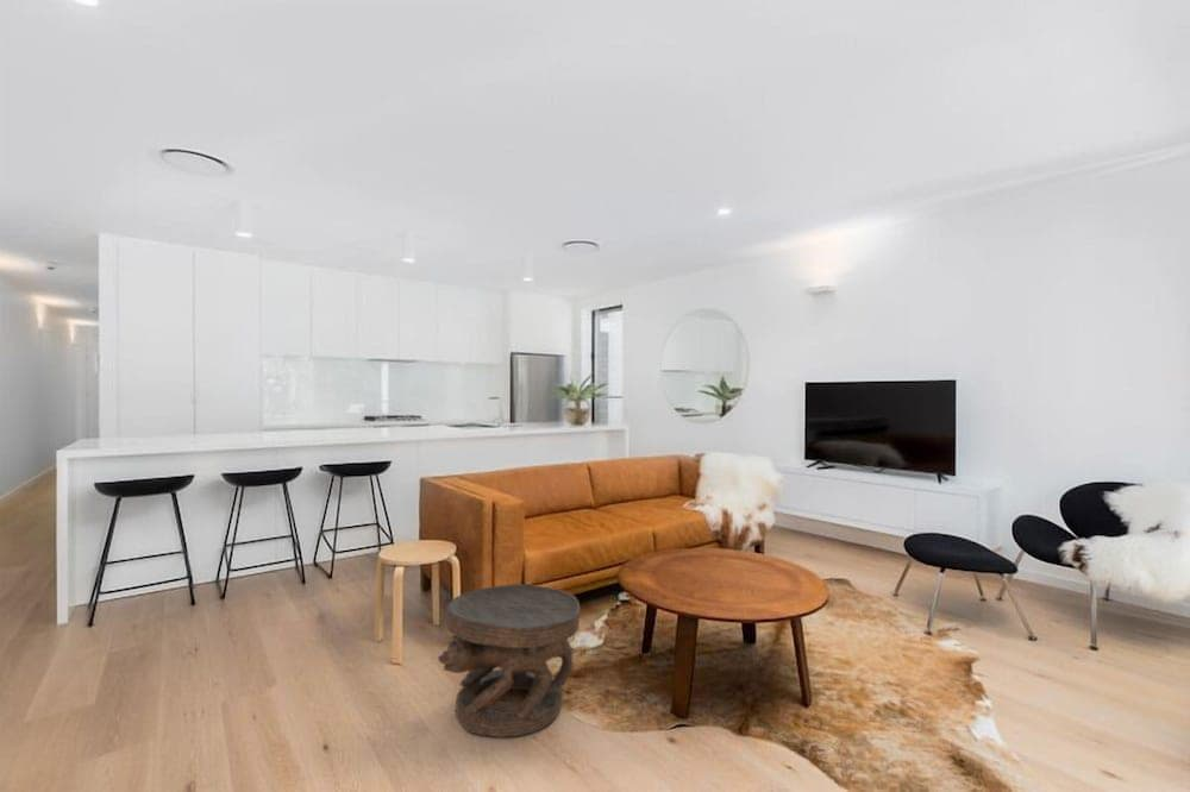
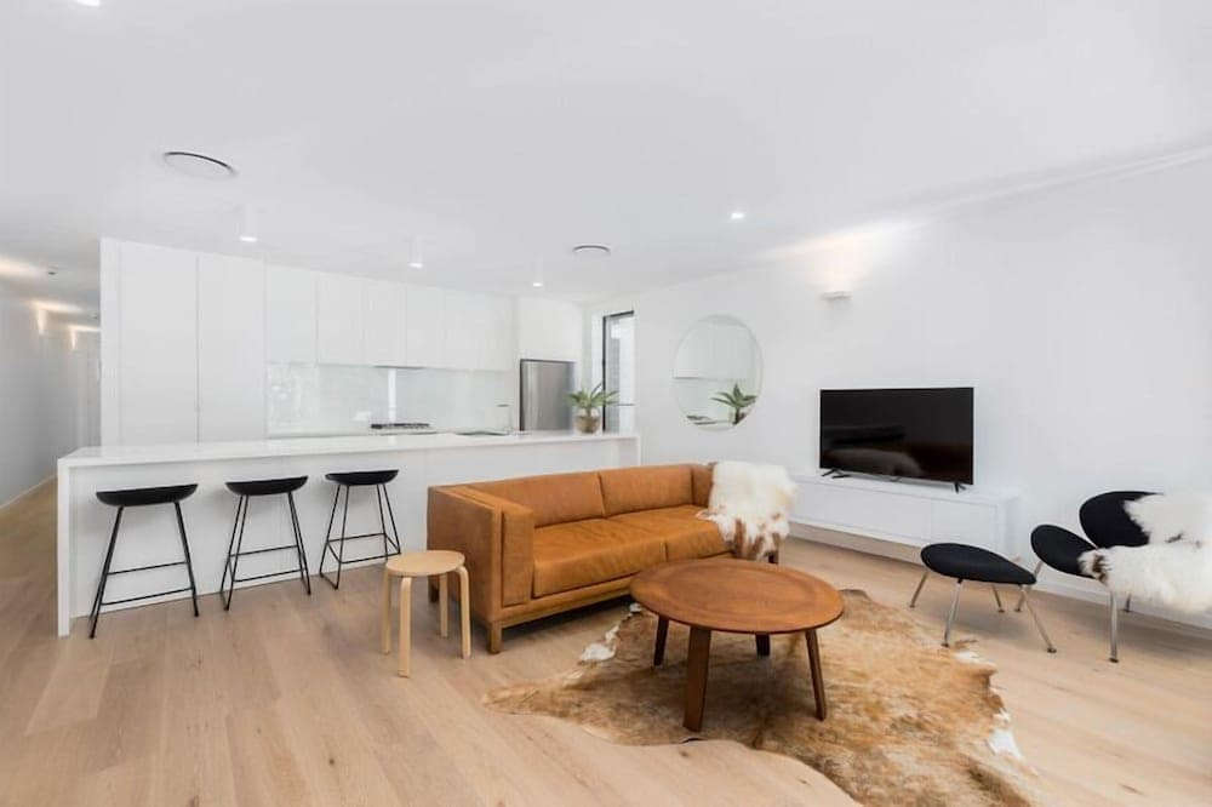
- carved stool (509, 654)
